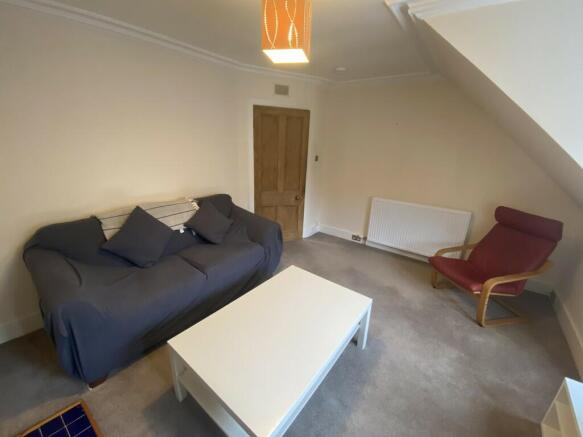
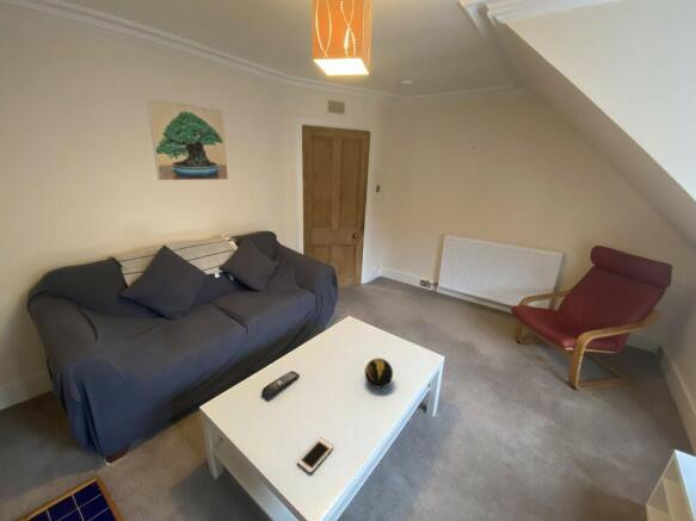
+ remote control (281, 383)
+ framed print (191, 143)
+ decorative orb (378, 372)
+ cell phone (315, 454)
